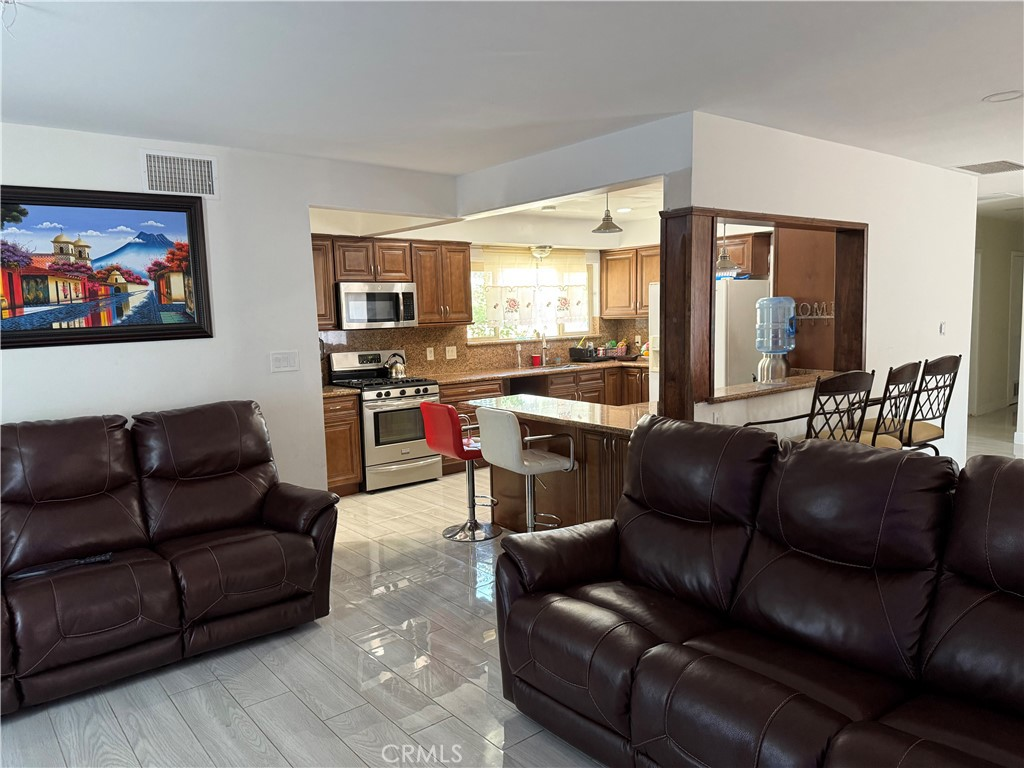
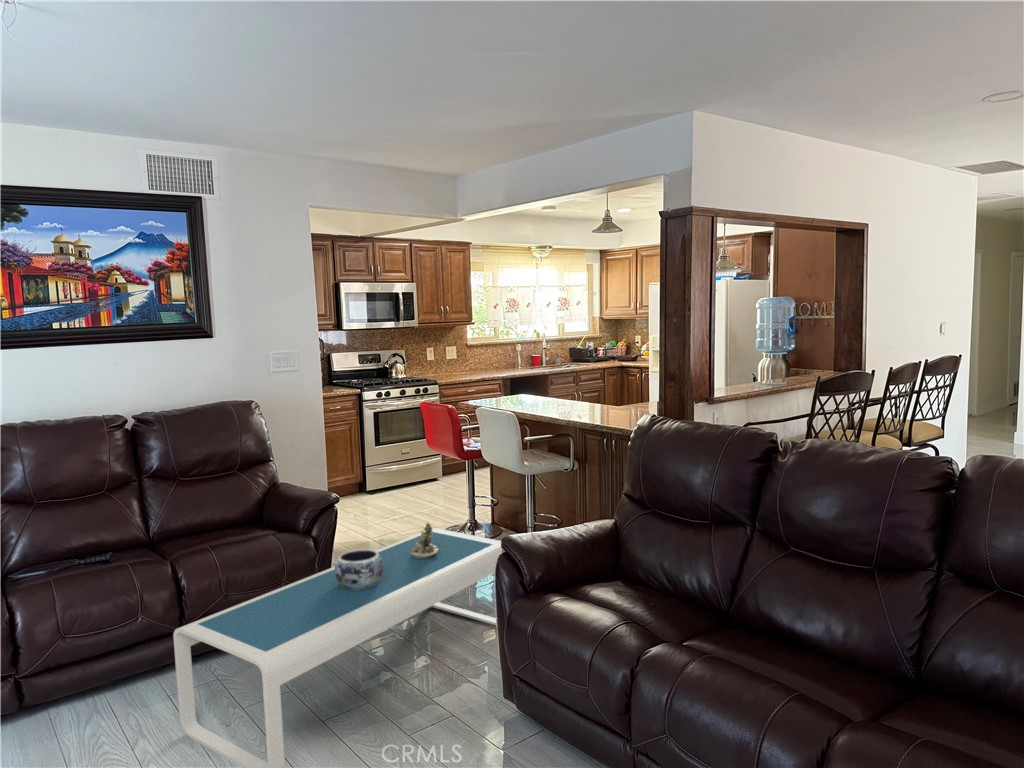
+ succulent planter (424, 538)
+ coffee table (368, 625)
+ decorative bowl (359, 568)
